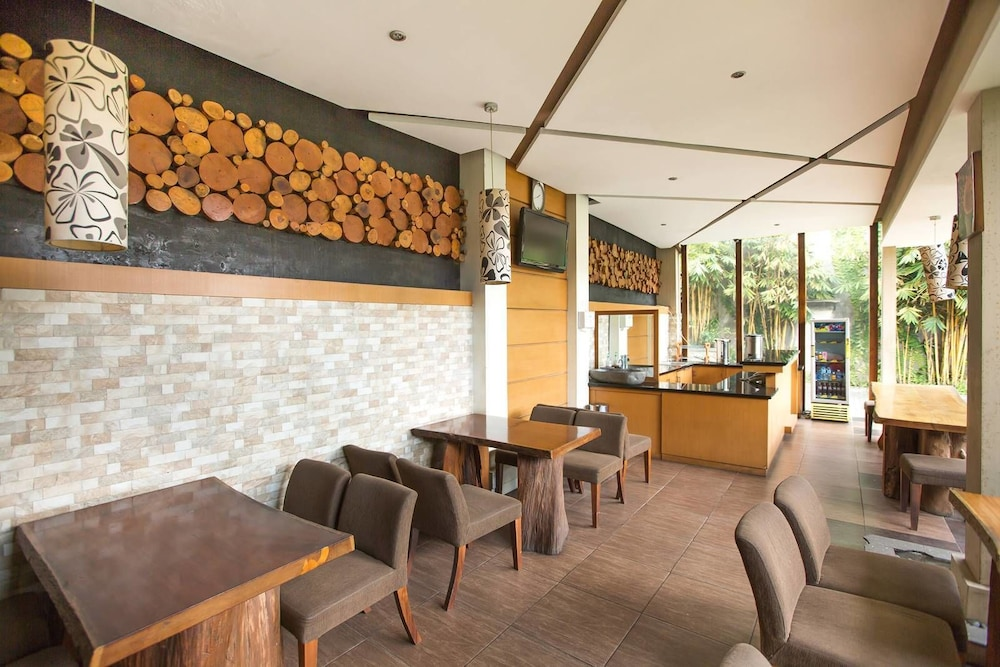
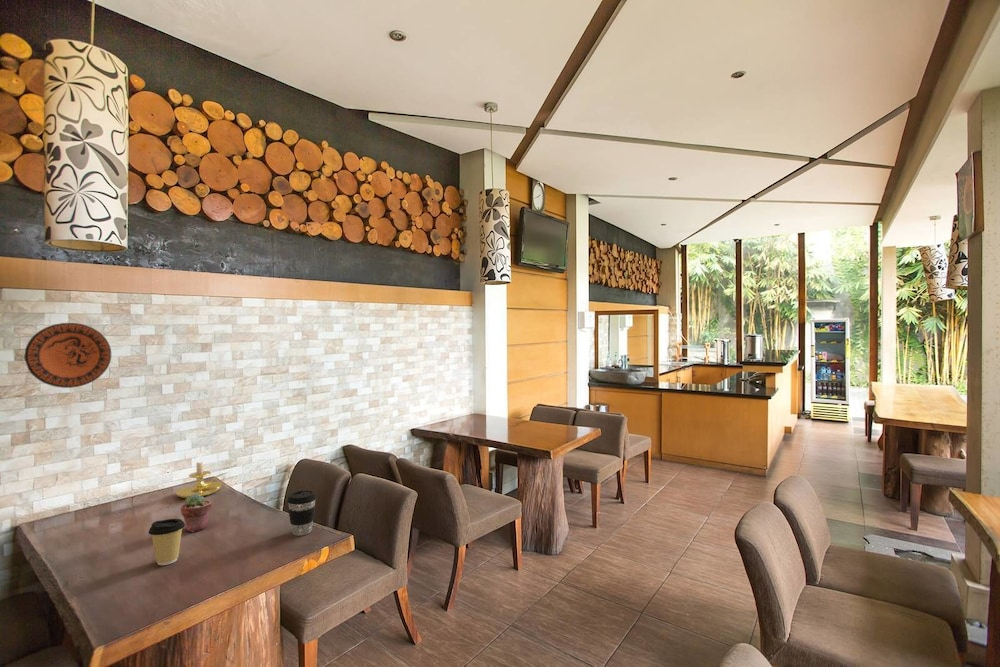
+ candle holder (203, 471)
+ potted succulent (196, 511)
+ coffee cup (167, 541)
+ decorative plate (70, 355)
+ coffee cup (302, 512)
